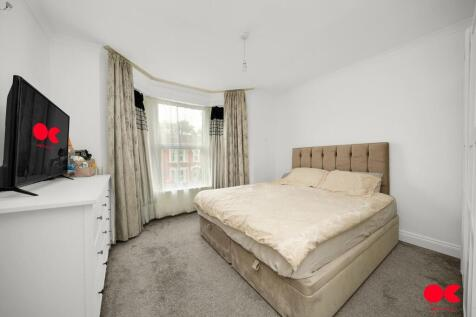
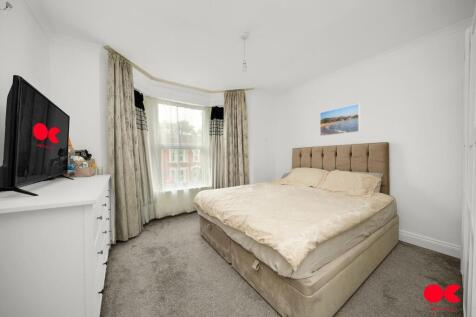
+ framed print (338, 121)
